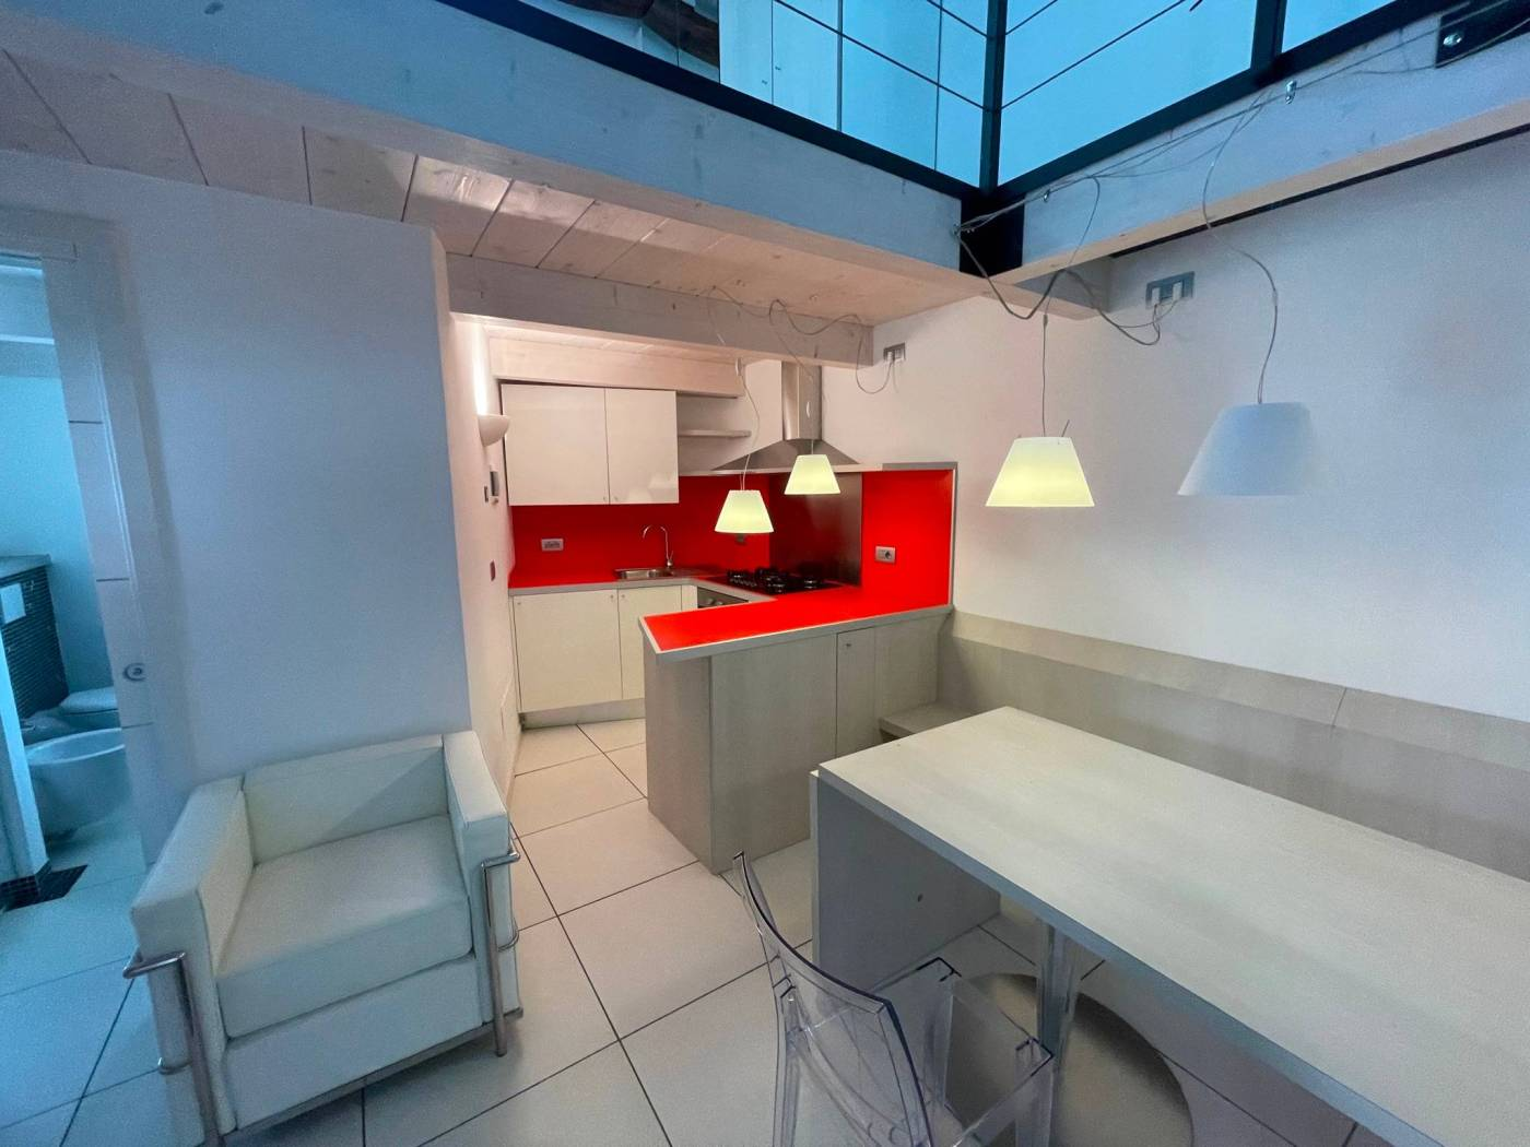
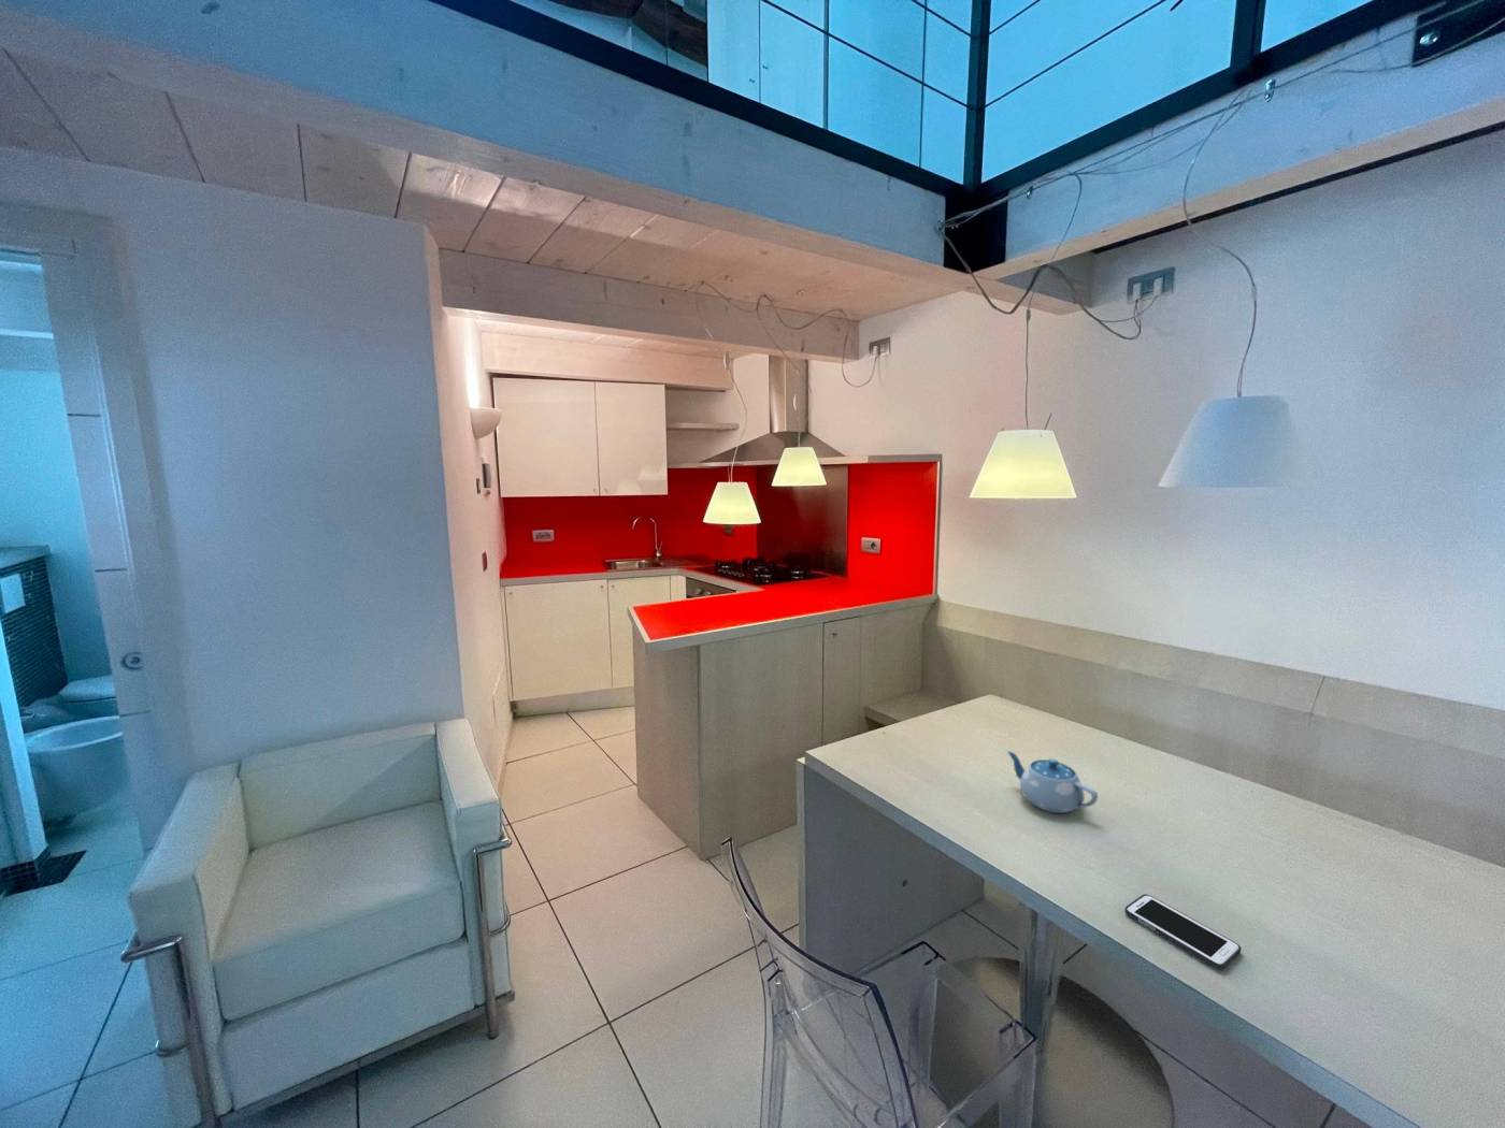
+ chinaware (1048, 780)
+ cell phone (1179, 928)
